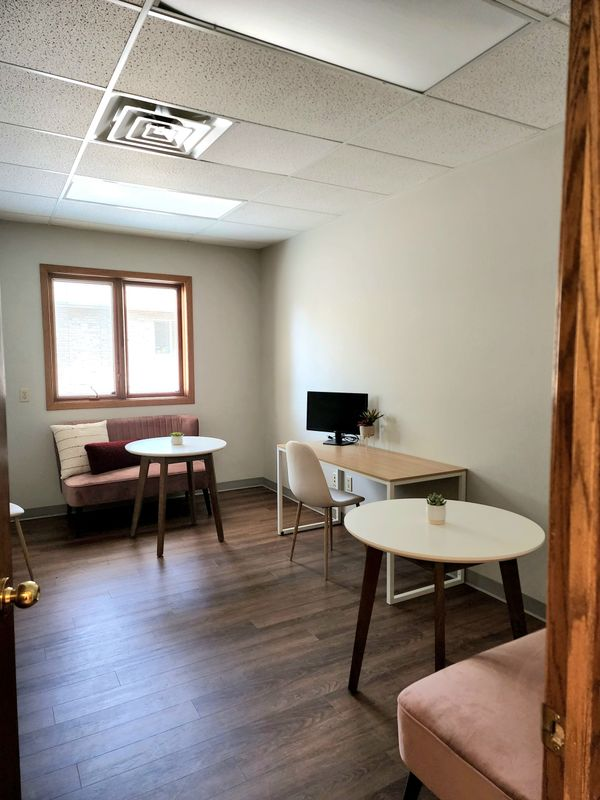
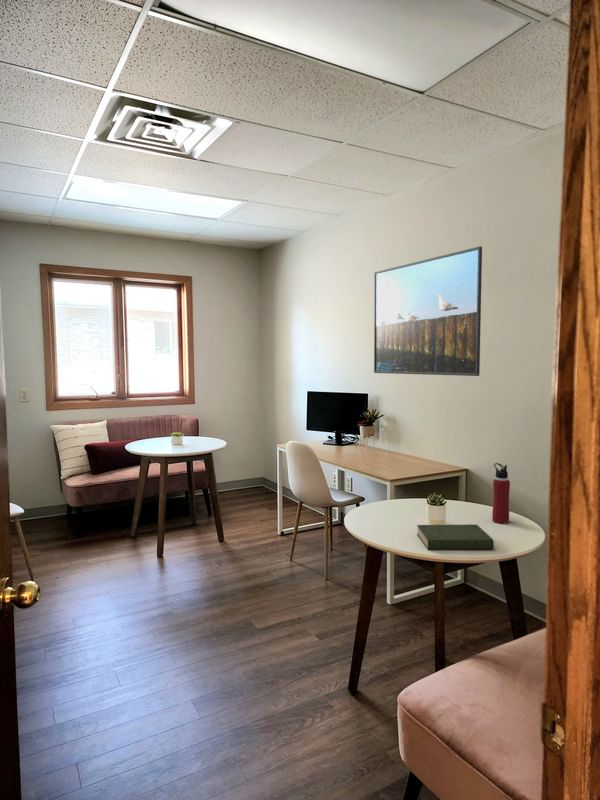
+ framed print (420, 318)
+ water bottle (501, 492)
+ book (453, 536)
